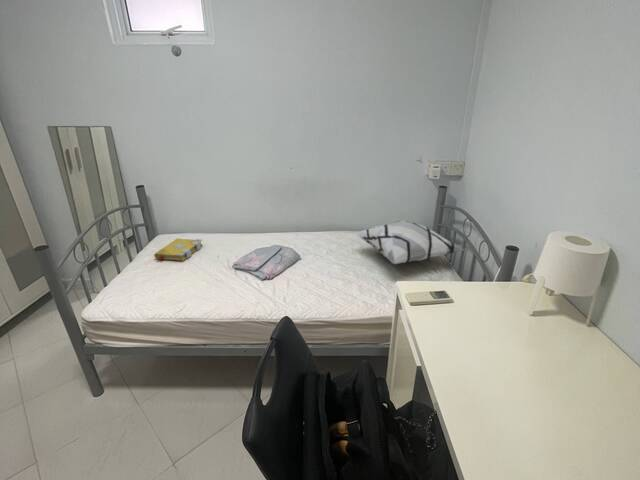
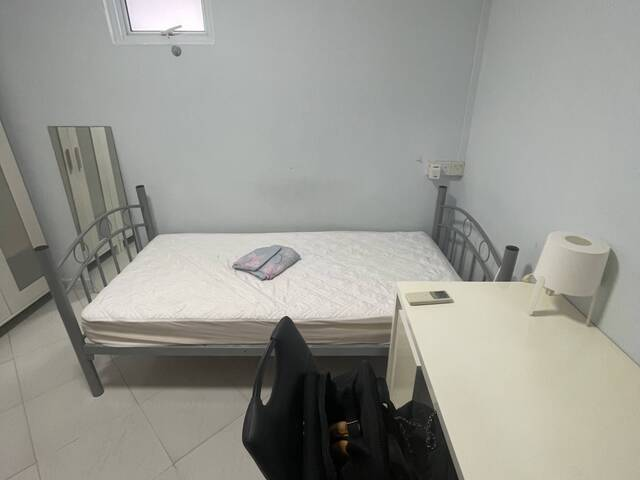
- decorative pillow (406, 241)
- spell book (179, 249)
